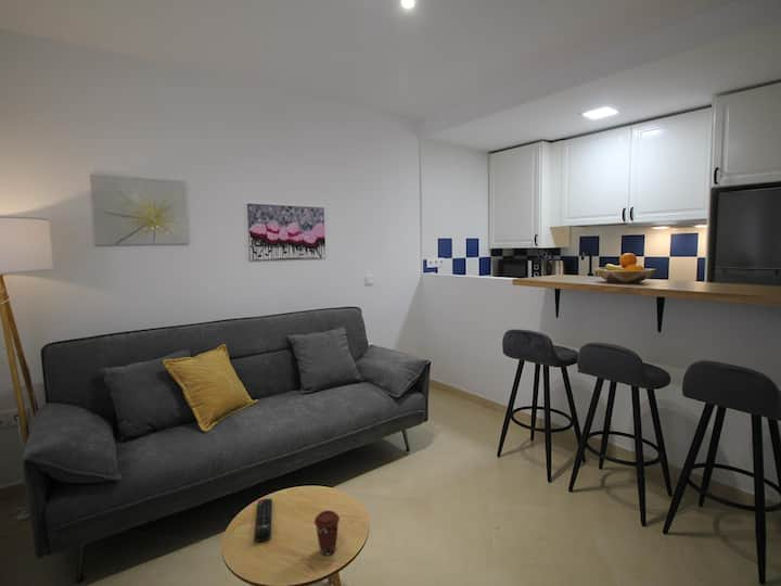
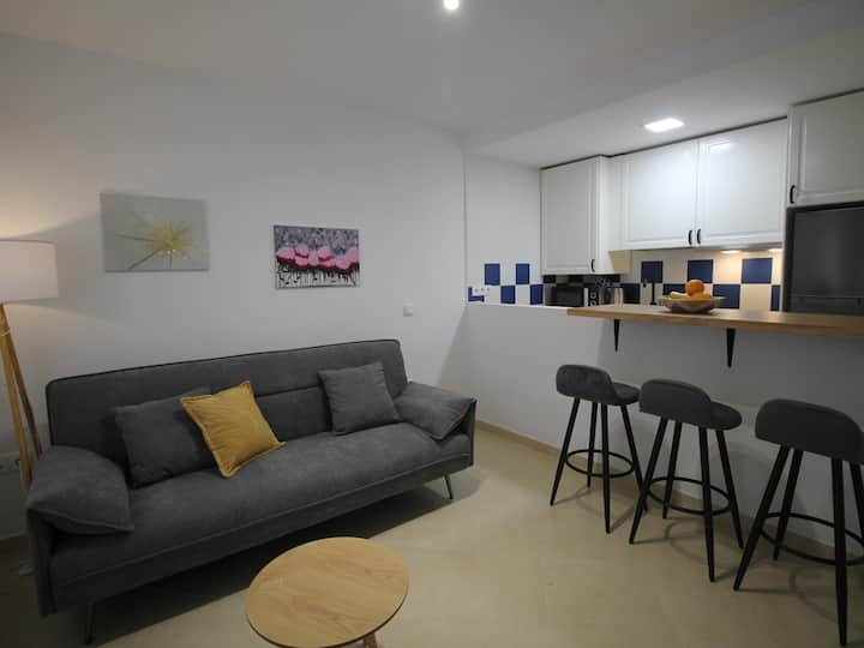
- remote control (264, 518)
- coffee cup (327, 533)
